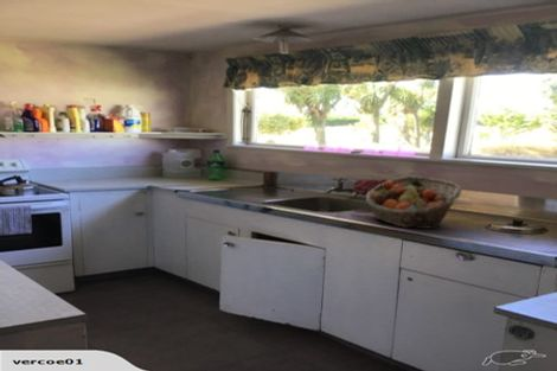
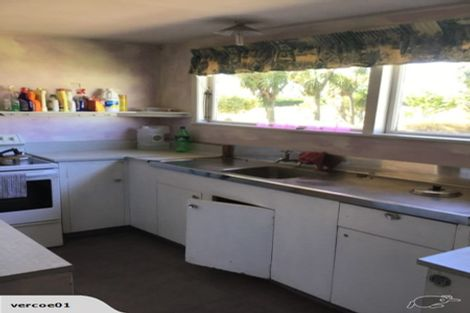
- fruit basket (410, 200)
